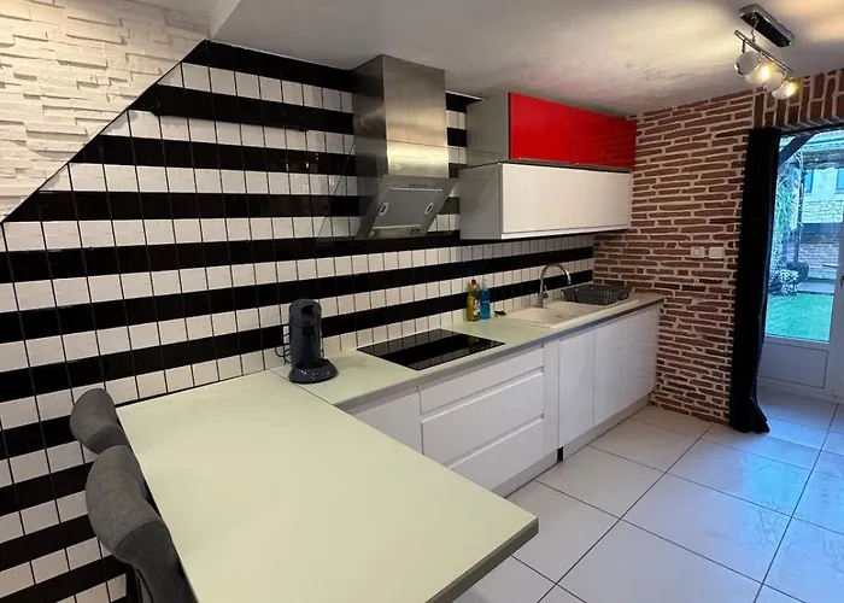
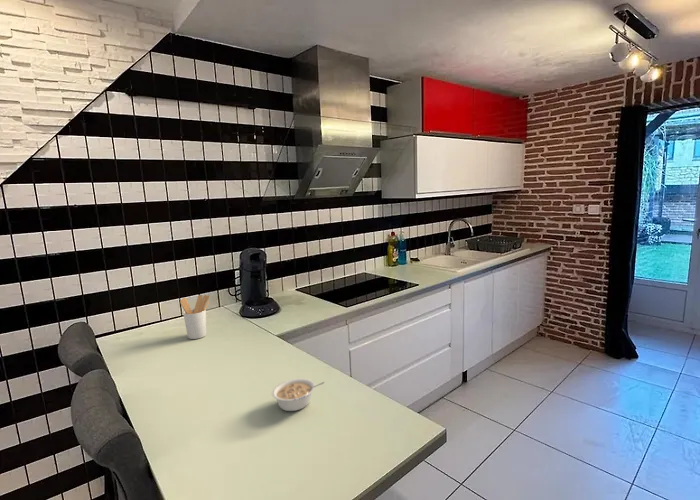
+ utensil holder (198, 315)
+ legume (295, 393)
